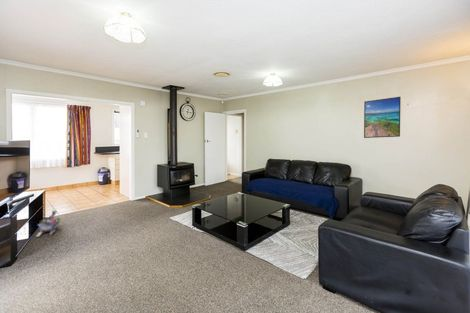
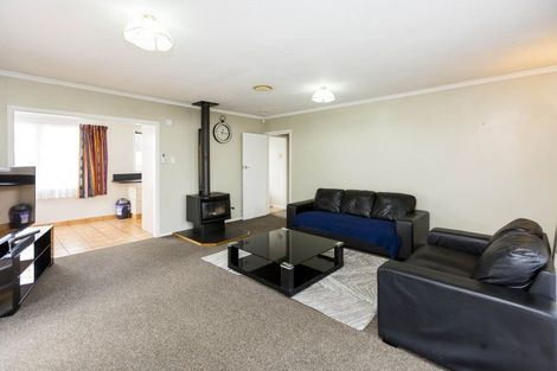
- waste bin (49, 222)
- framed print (381, 118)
